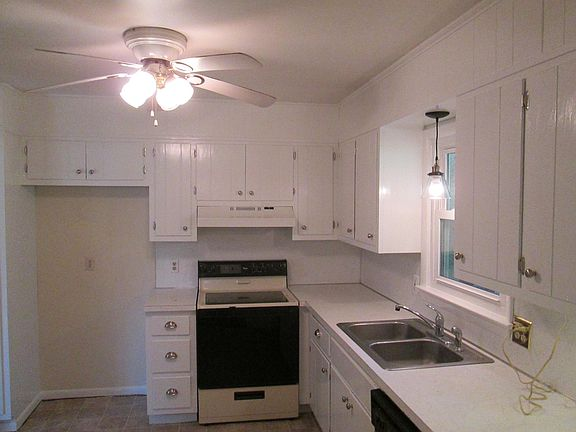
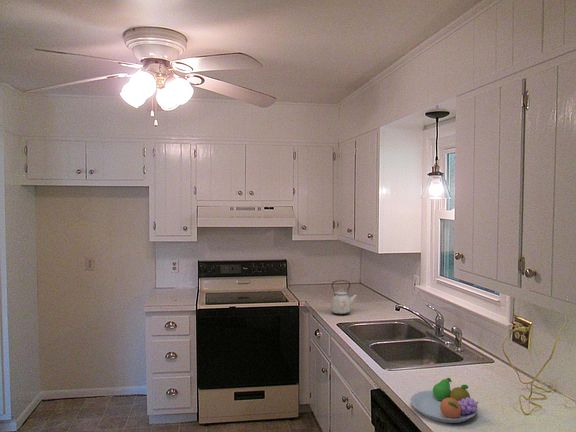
+ kettle (344, 296)
+ fruit bowl (444, 397)
